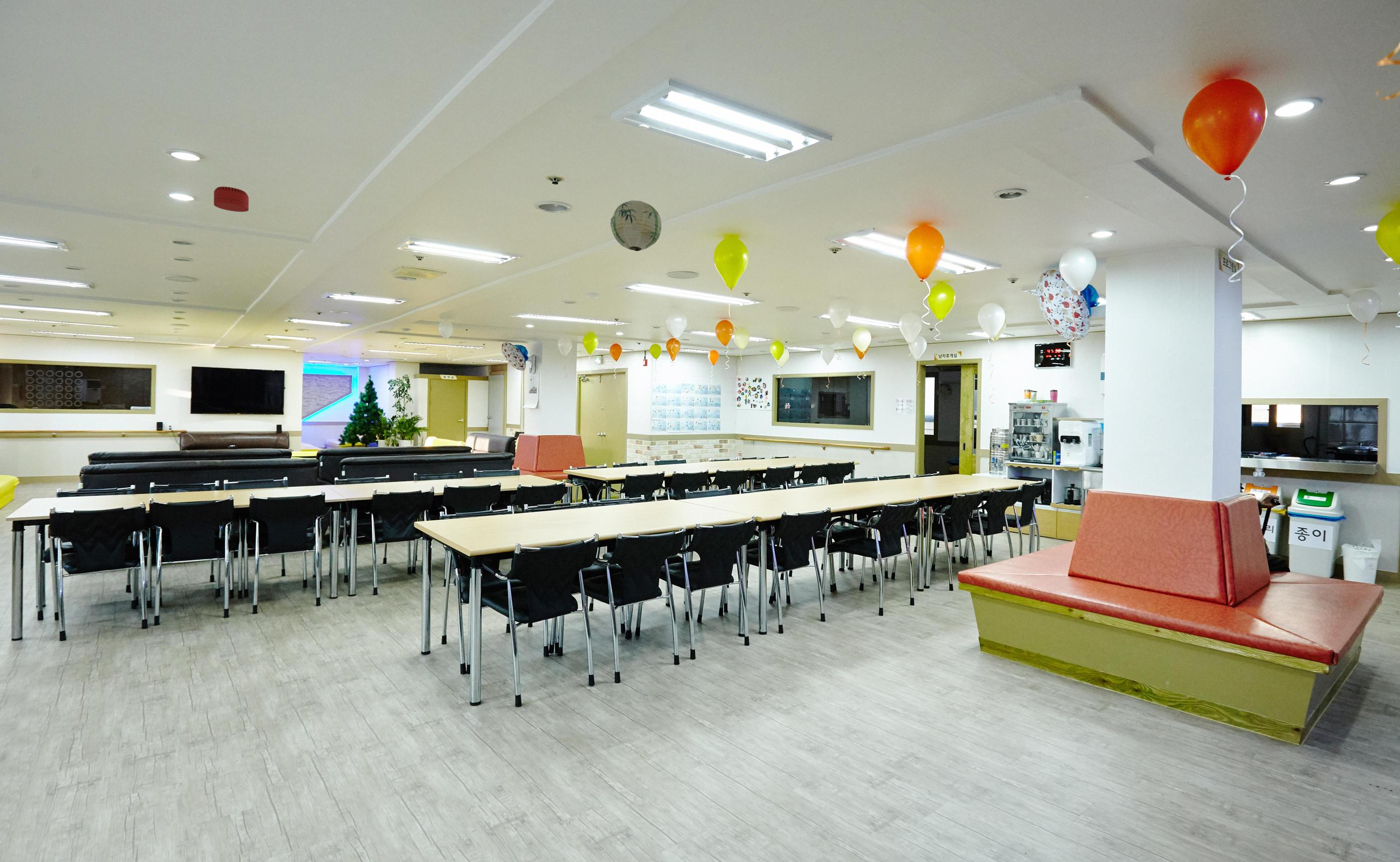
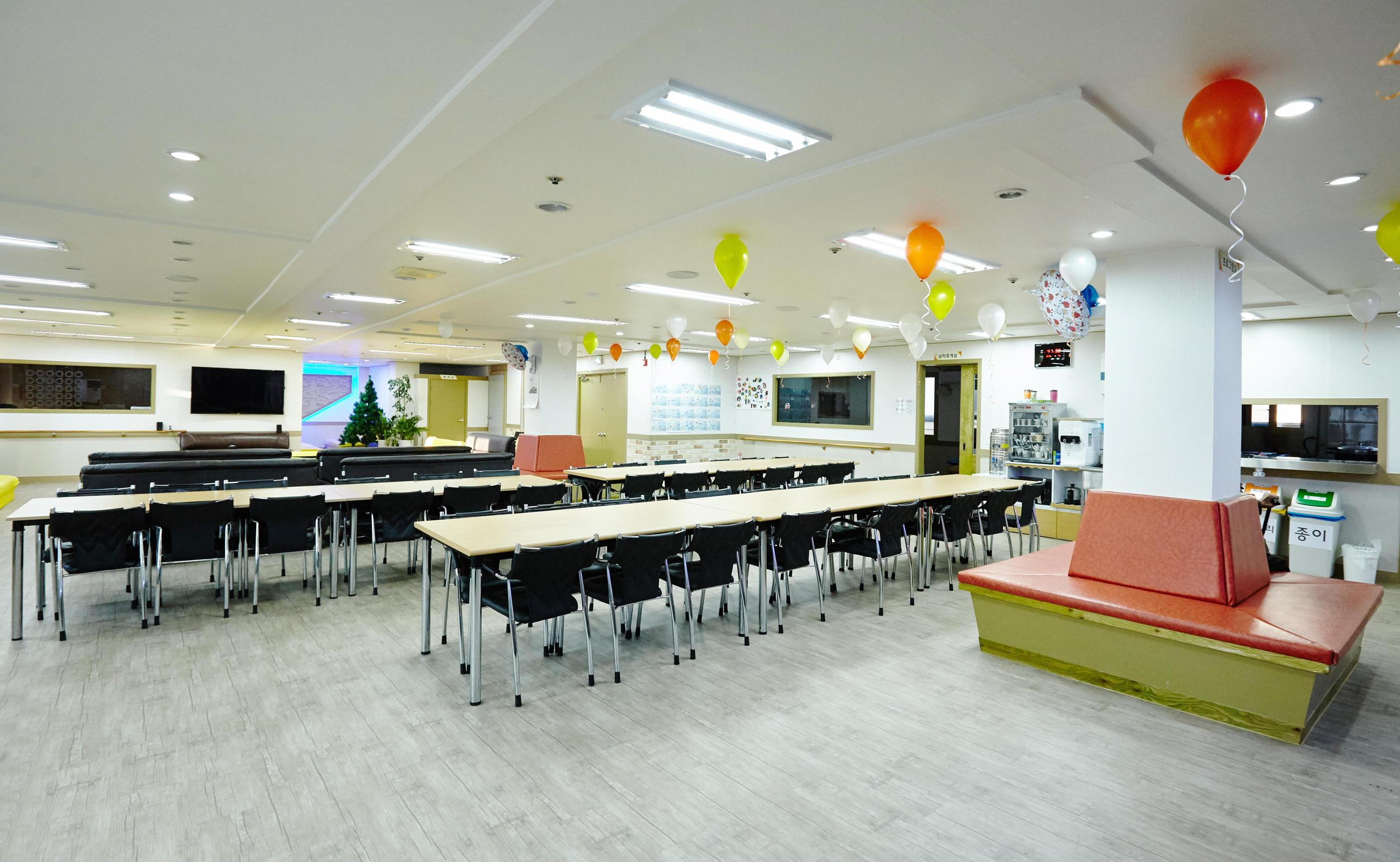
- smoke detector (231, 199)
- paper lantern (636, 226)
